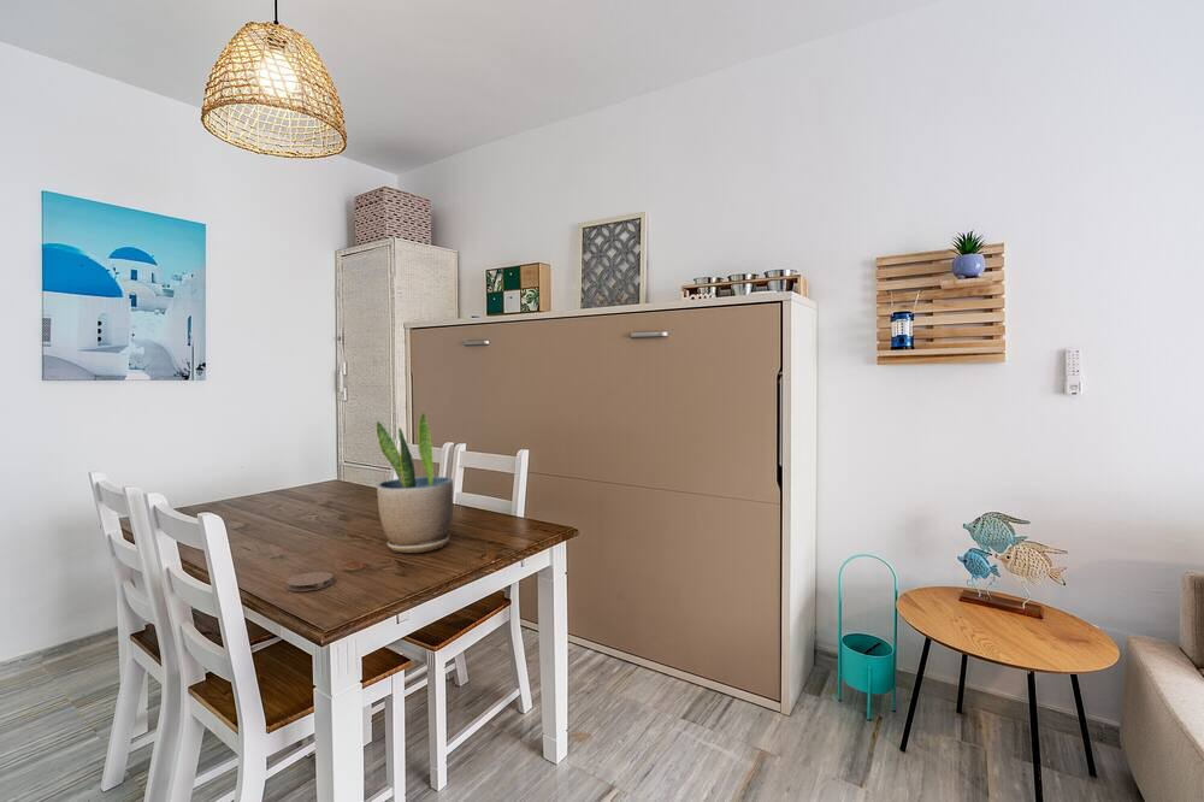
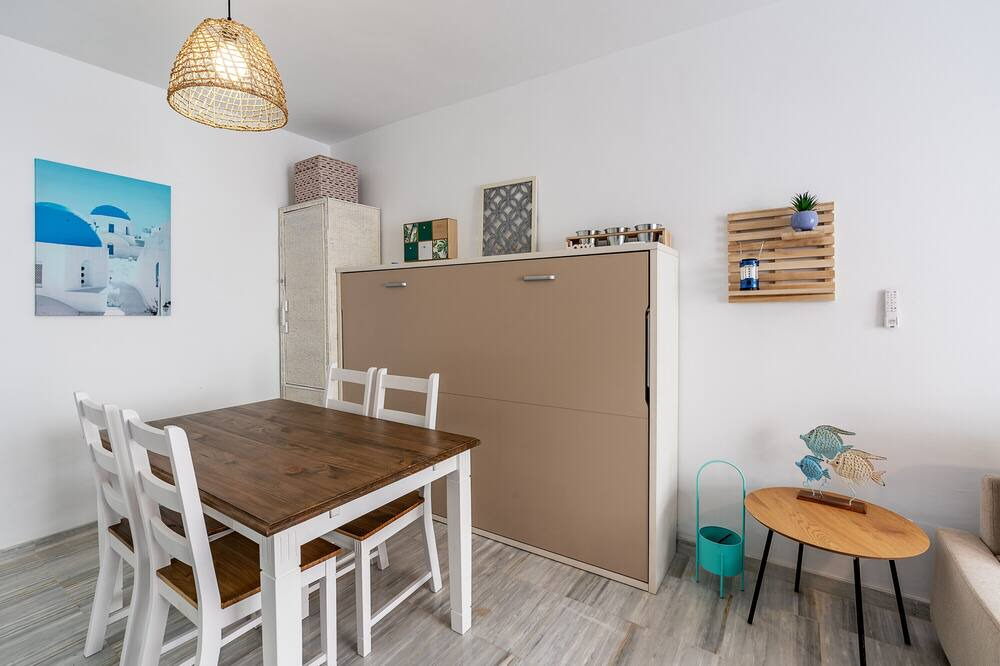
- potted plant (415, 478)
- coaster (309, 580)
